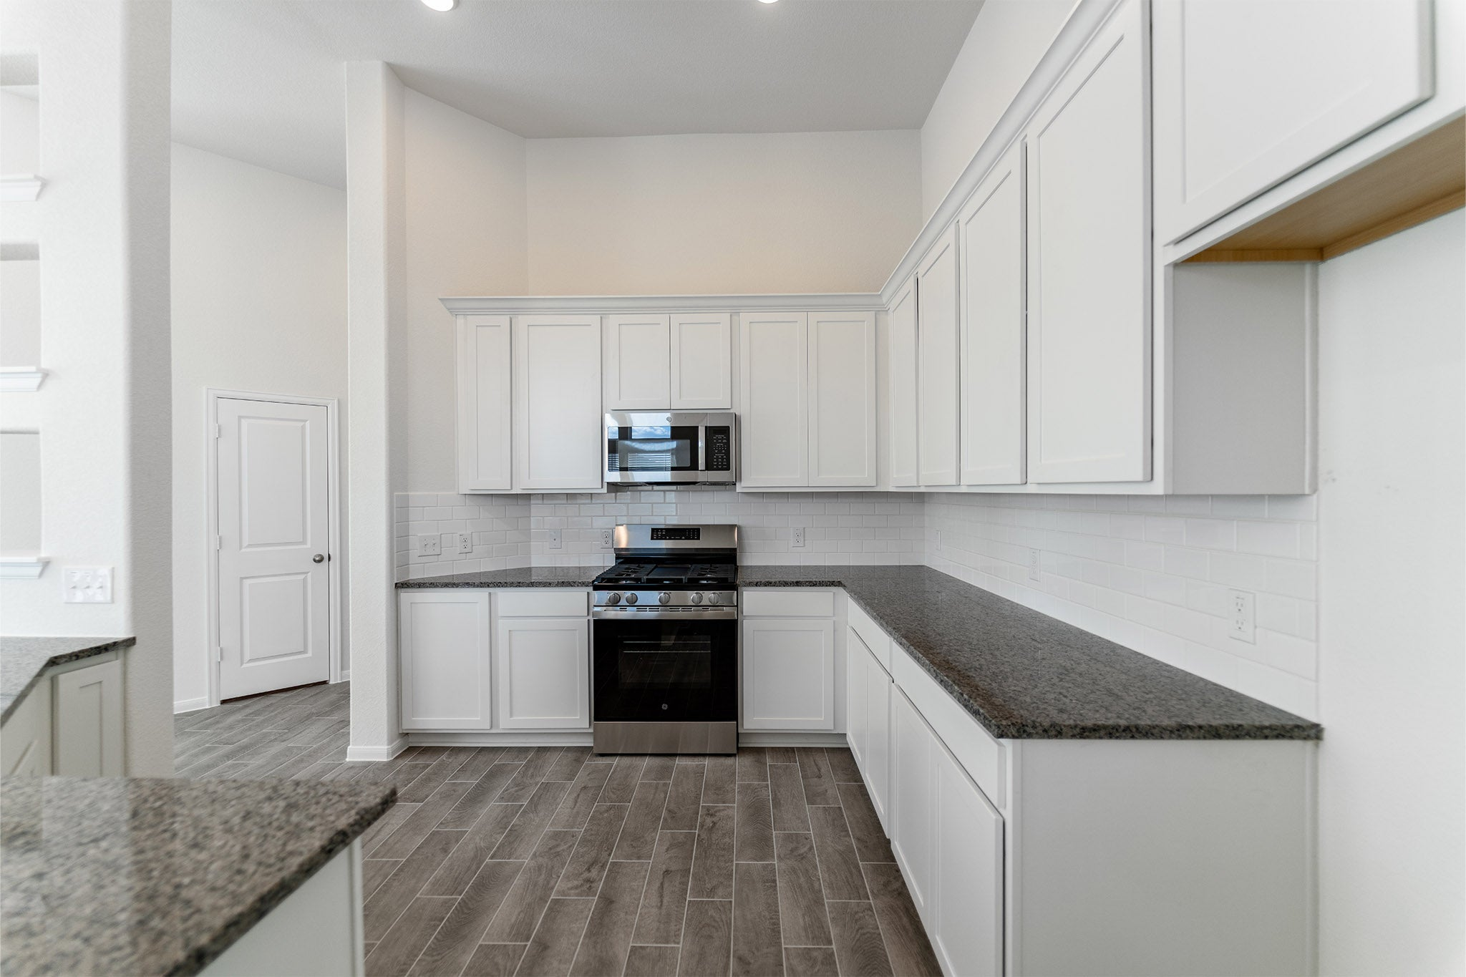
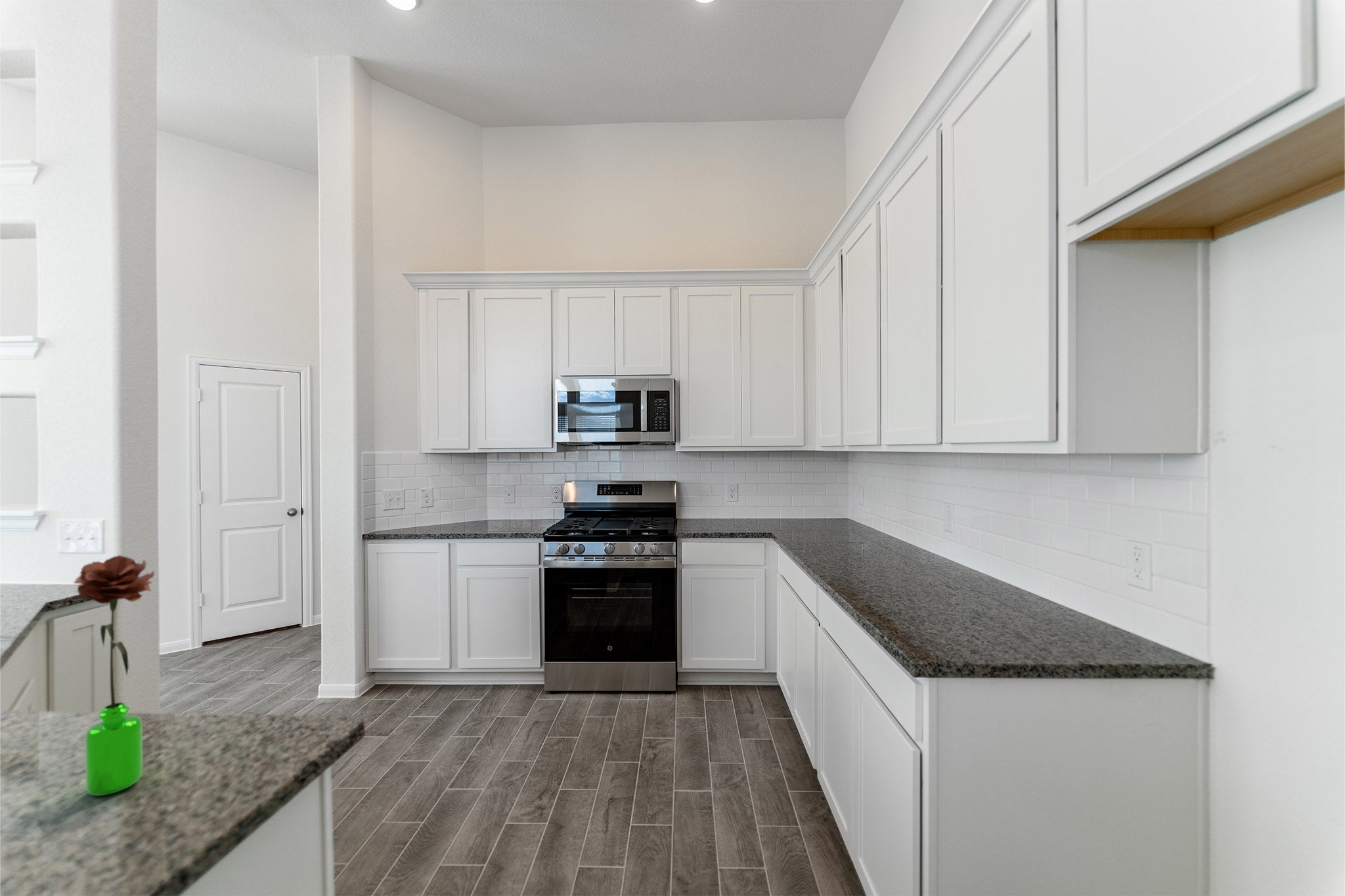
+ flower (112, 672)
